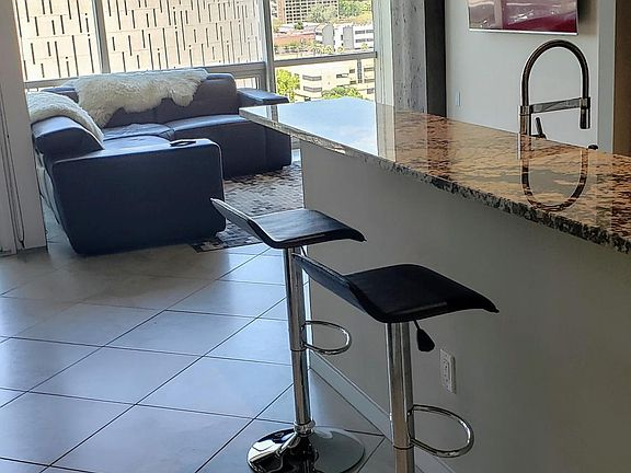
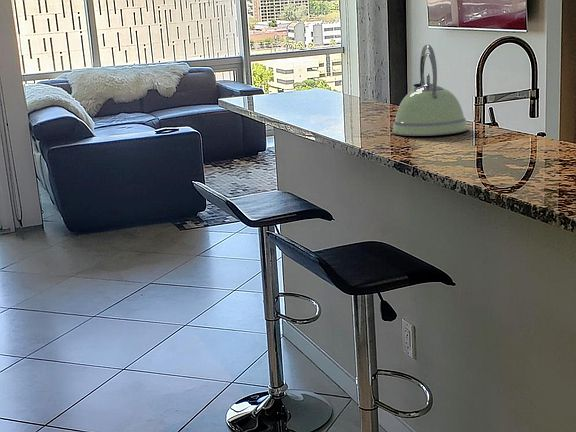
+ kettle (427, 87)
